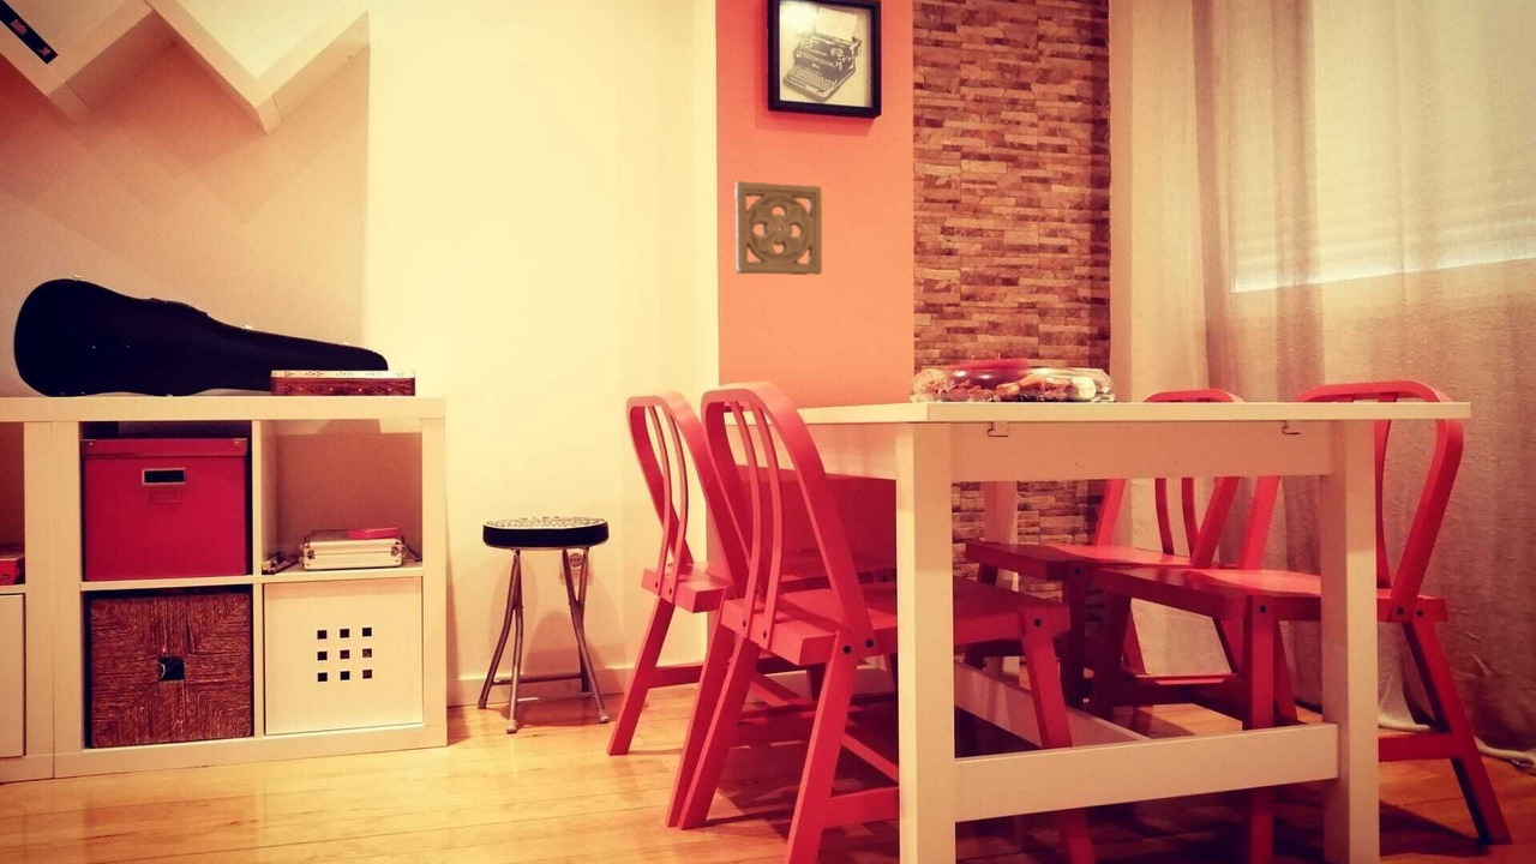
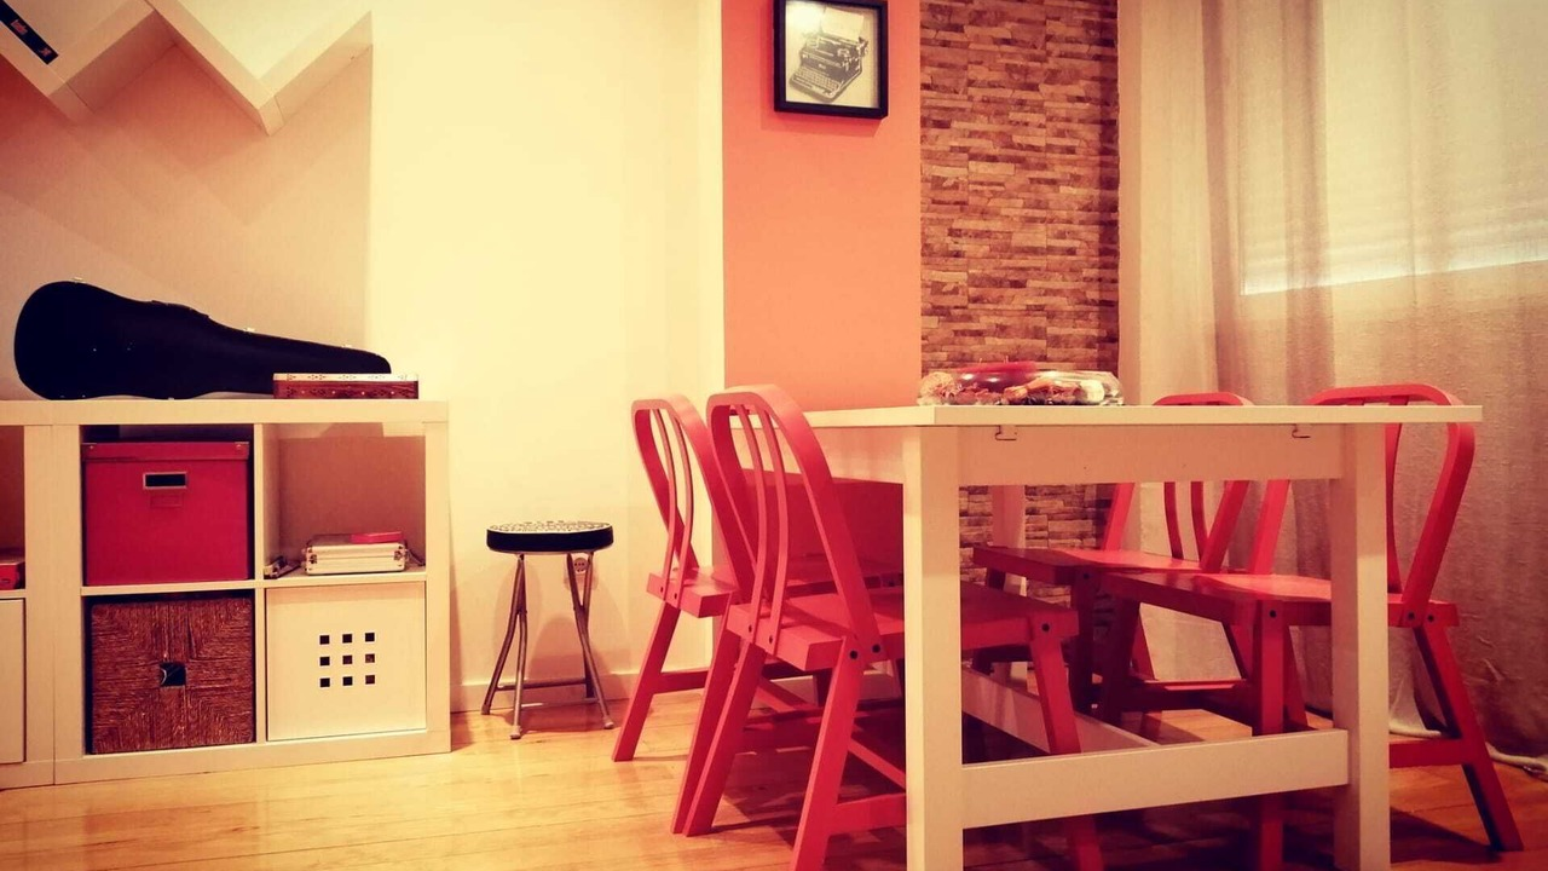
- wall ornament (778, 229)
